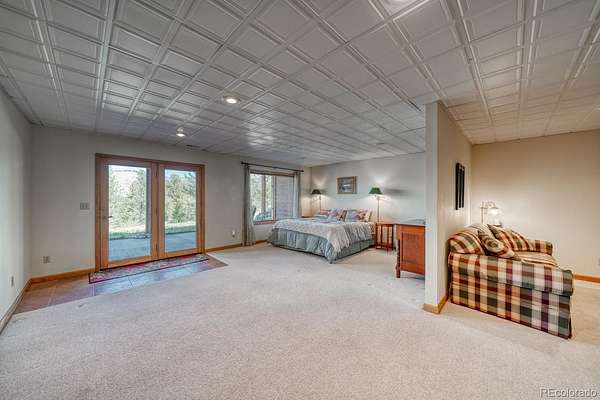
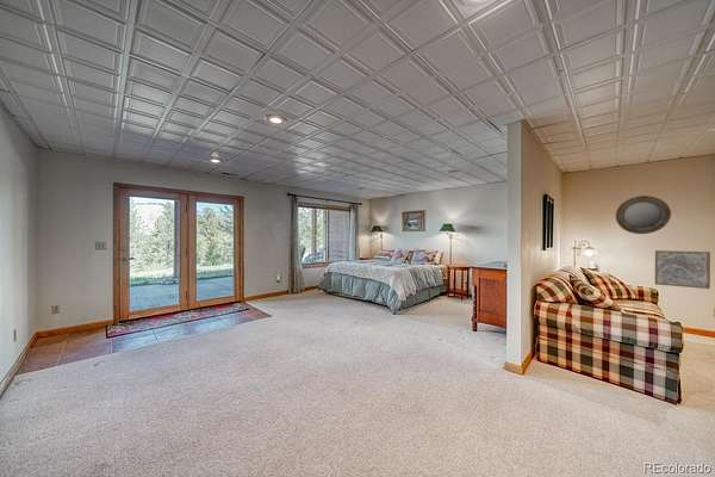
+ home mirror (641, 215)
+ wall art (680, 268)
